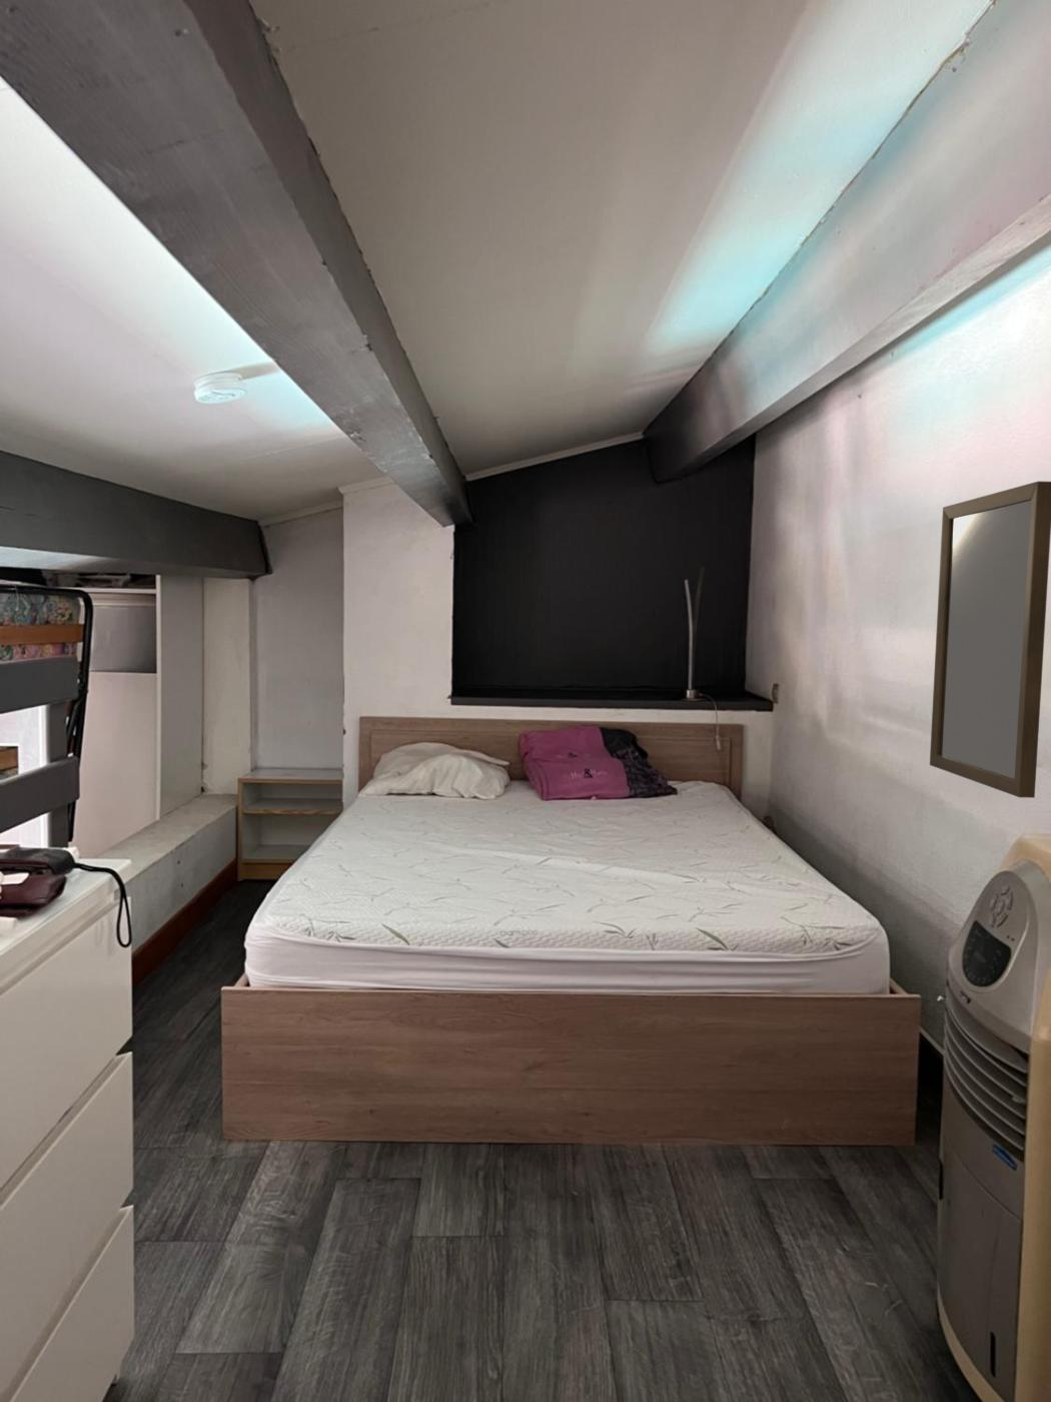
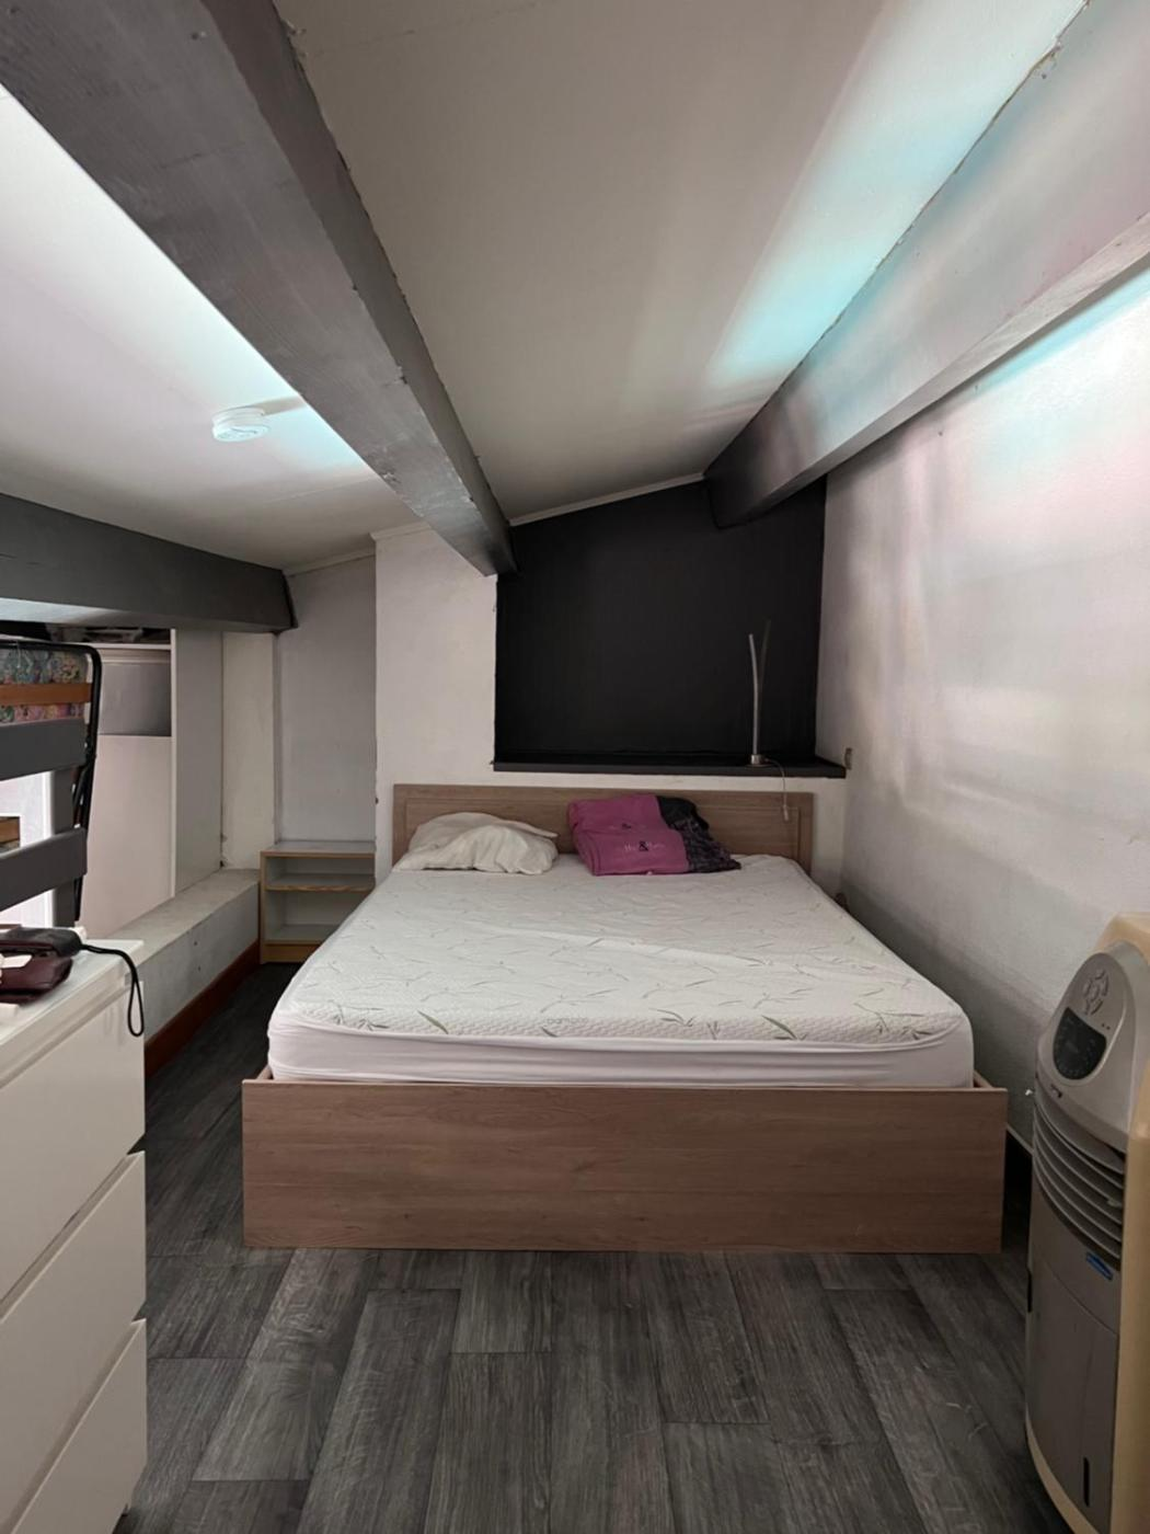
- home mirror (985, 639)
